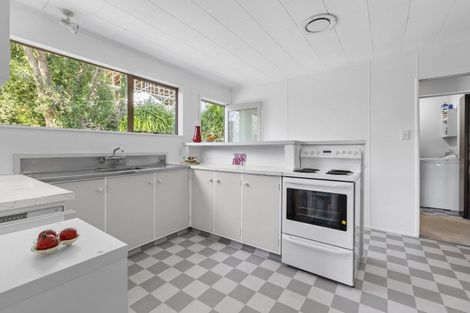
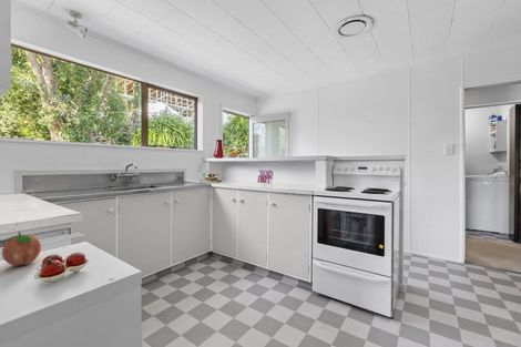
+ fruit (22, 247)
